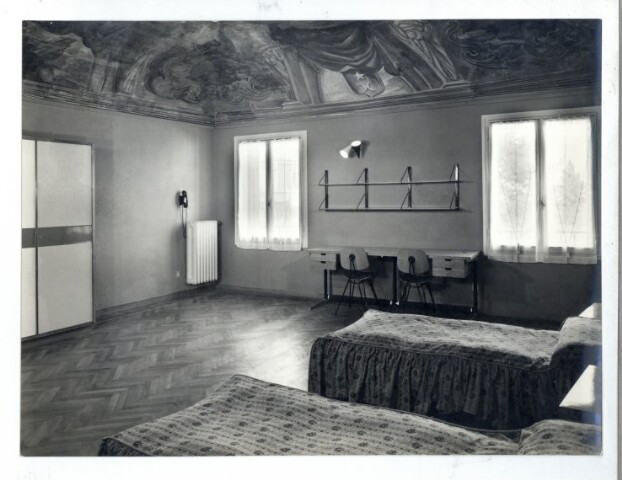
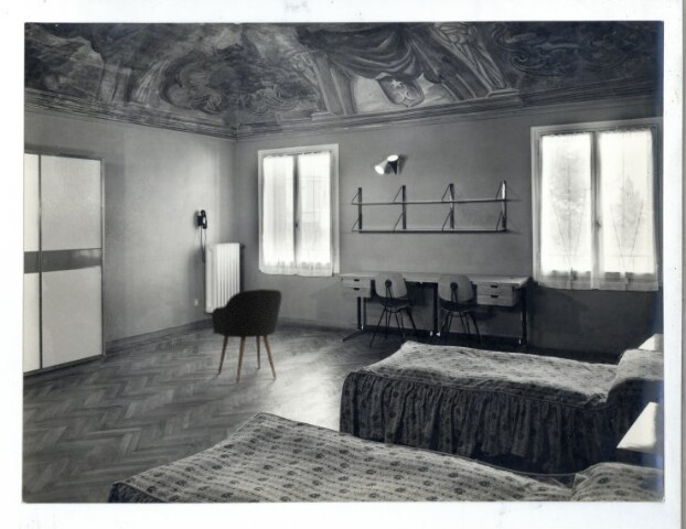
+ armchair (246, 332)
